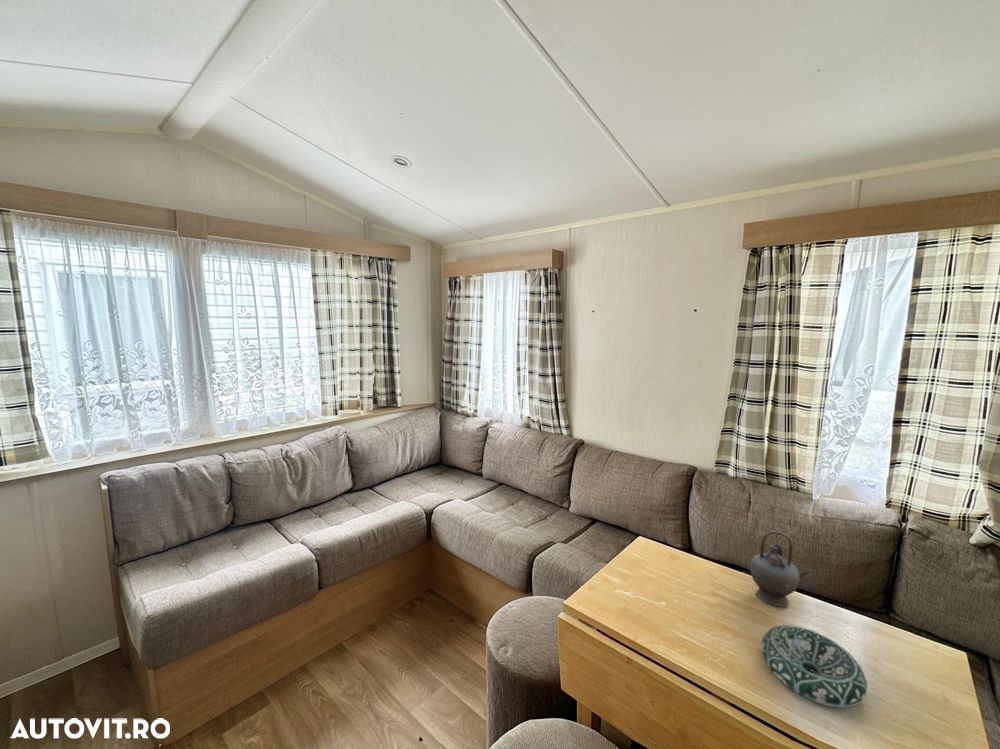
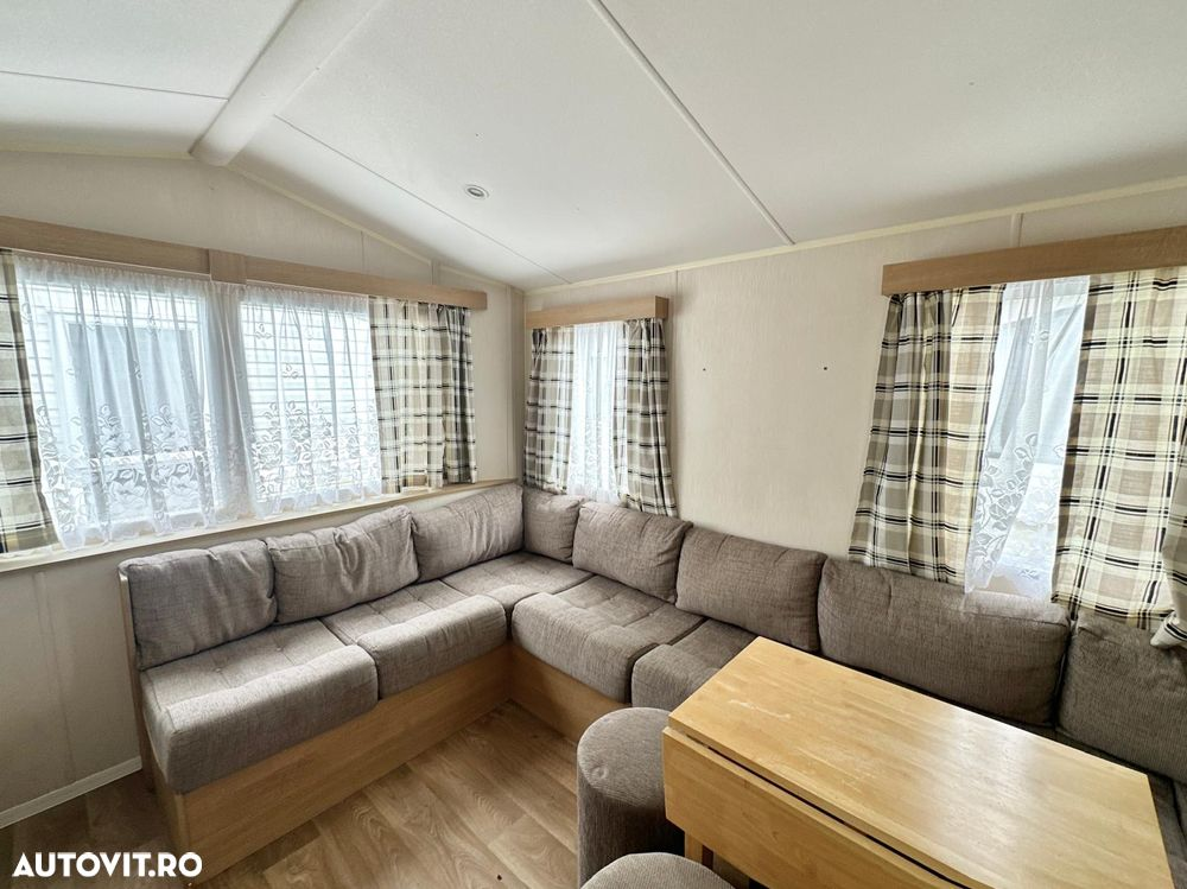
- decorative bowl (810, 663)
- teapot (780, 567)
